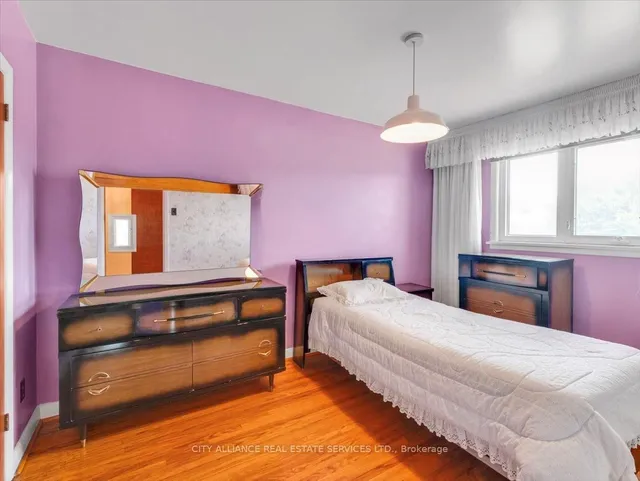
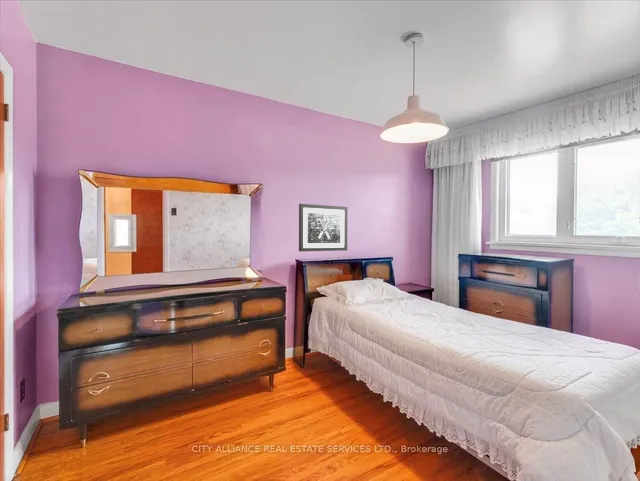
+ wall art (324, 228)
